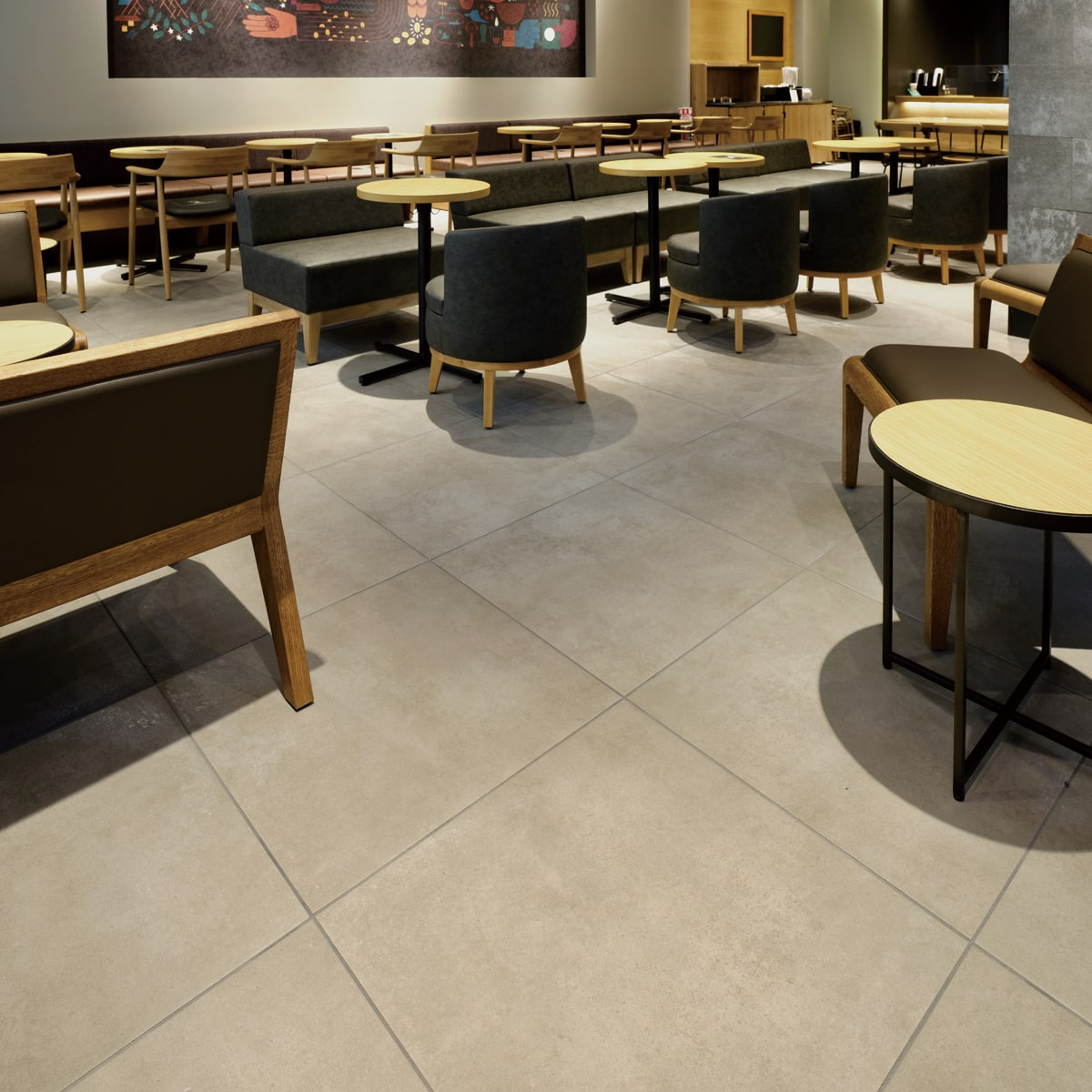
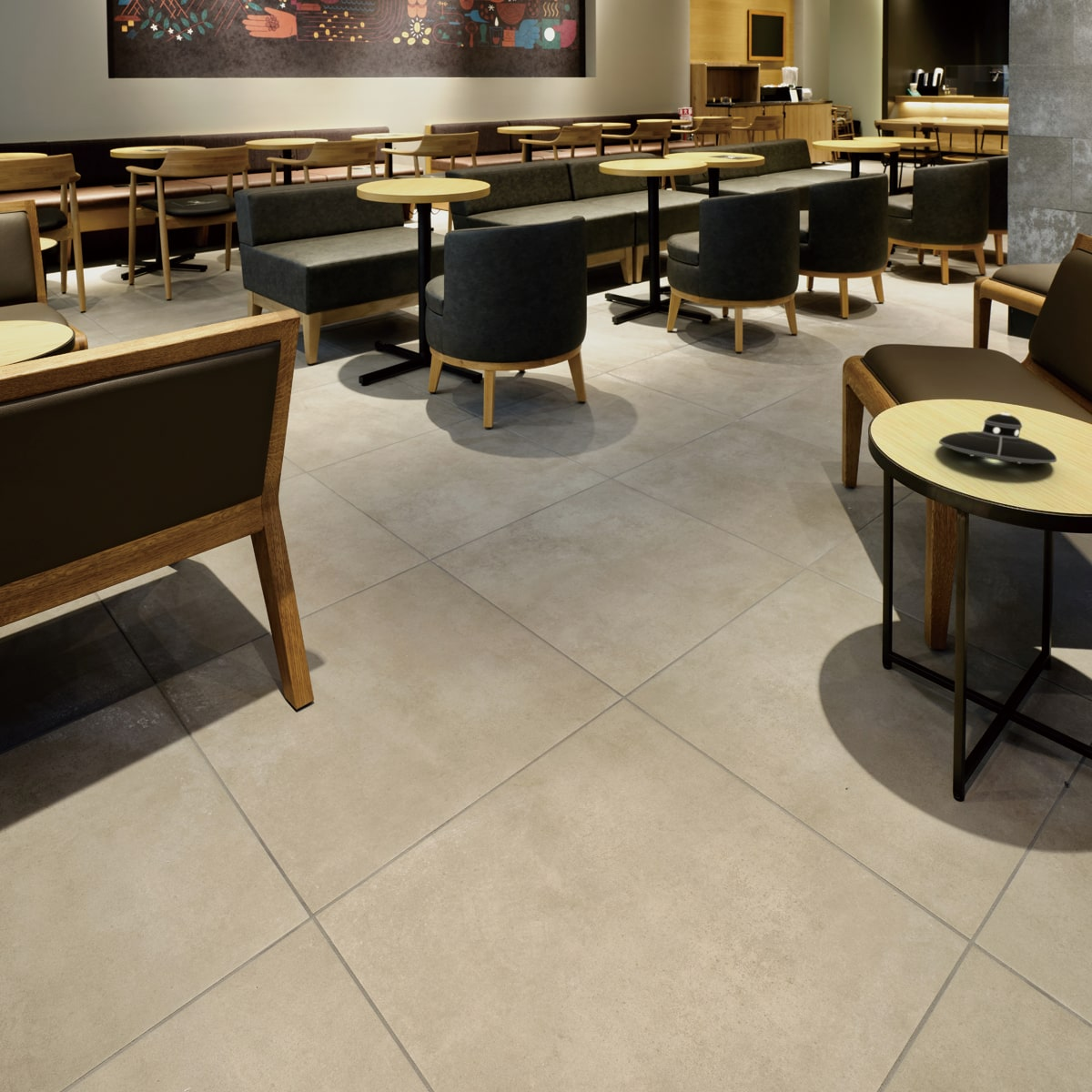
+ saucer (997, 436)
